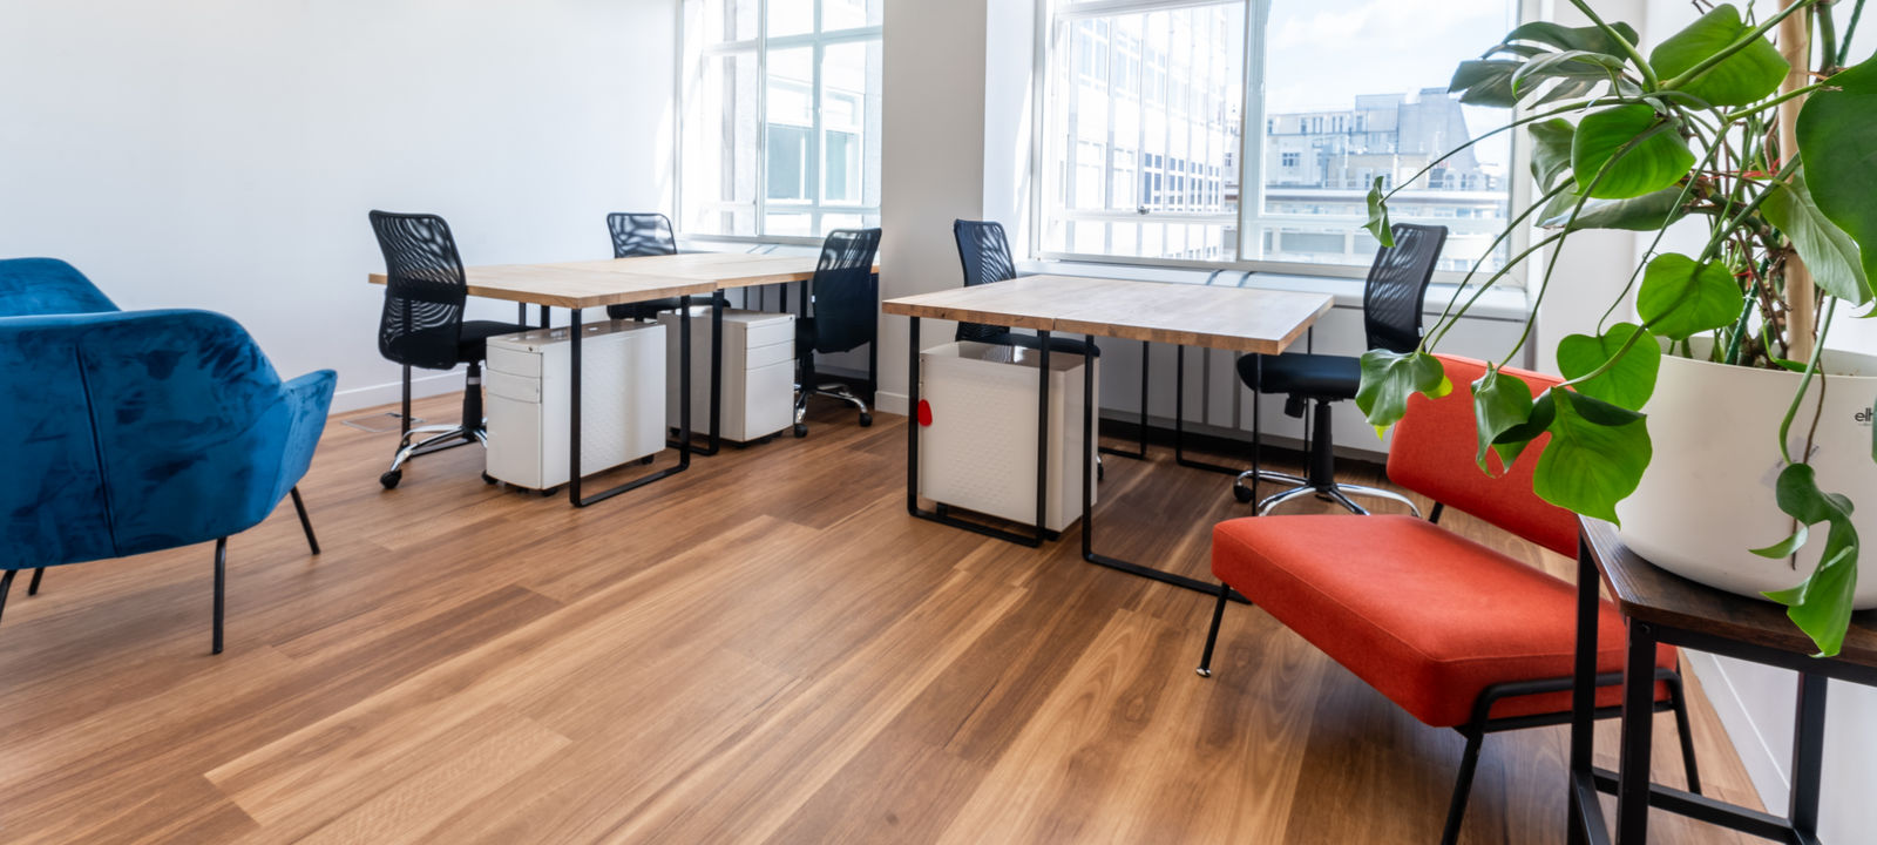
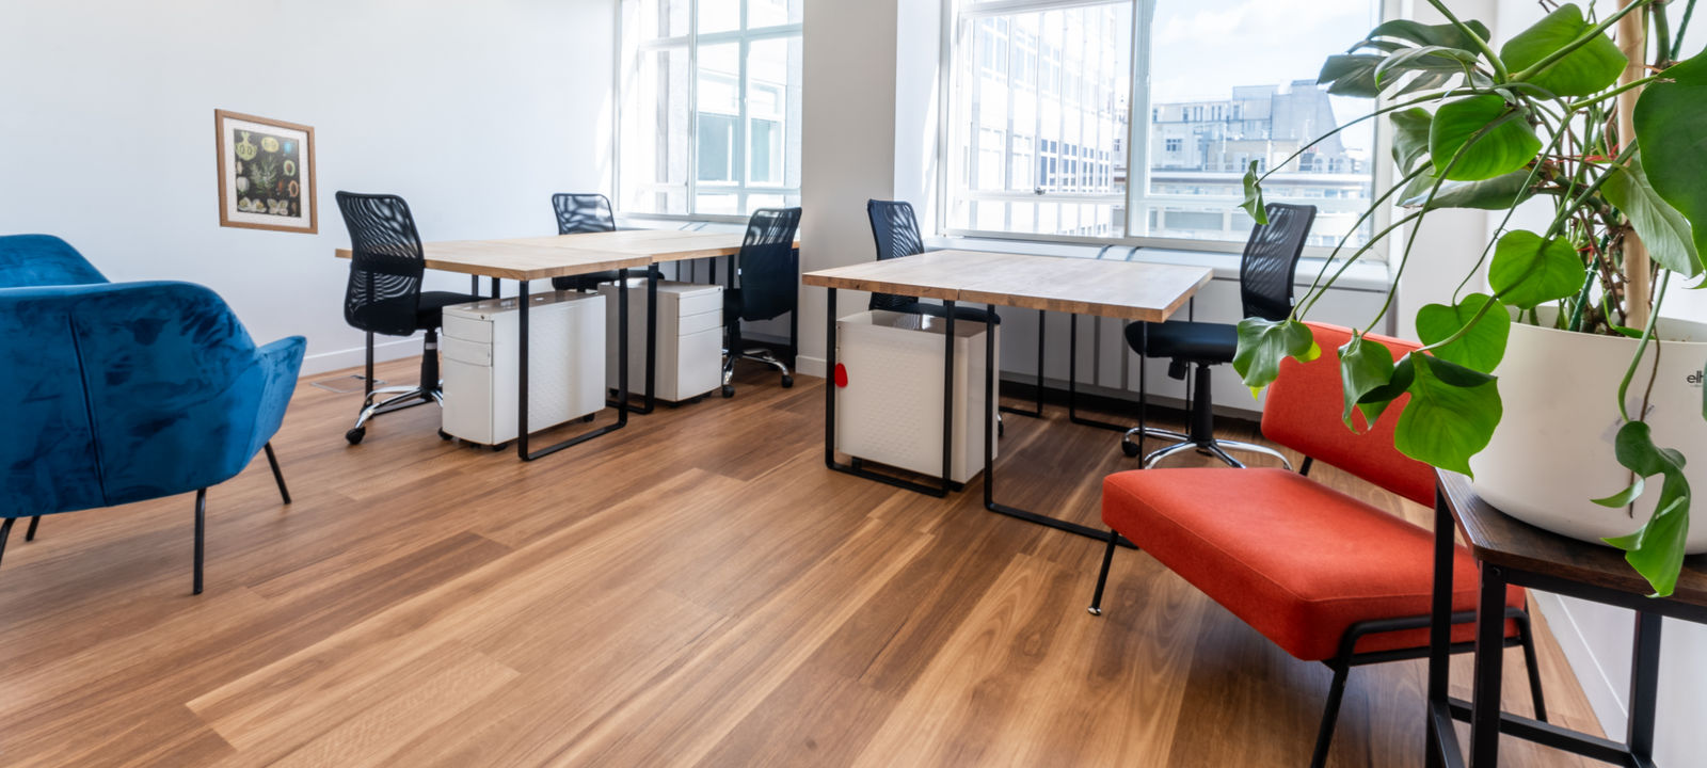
+ wall art (268, 174)
